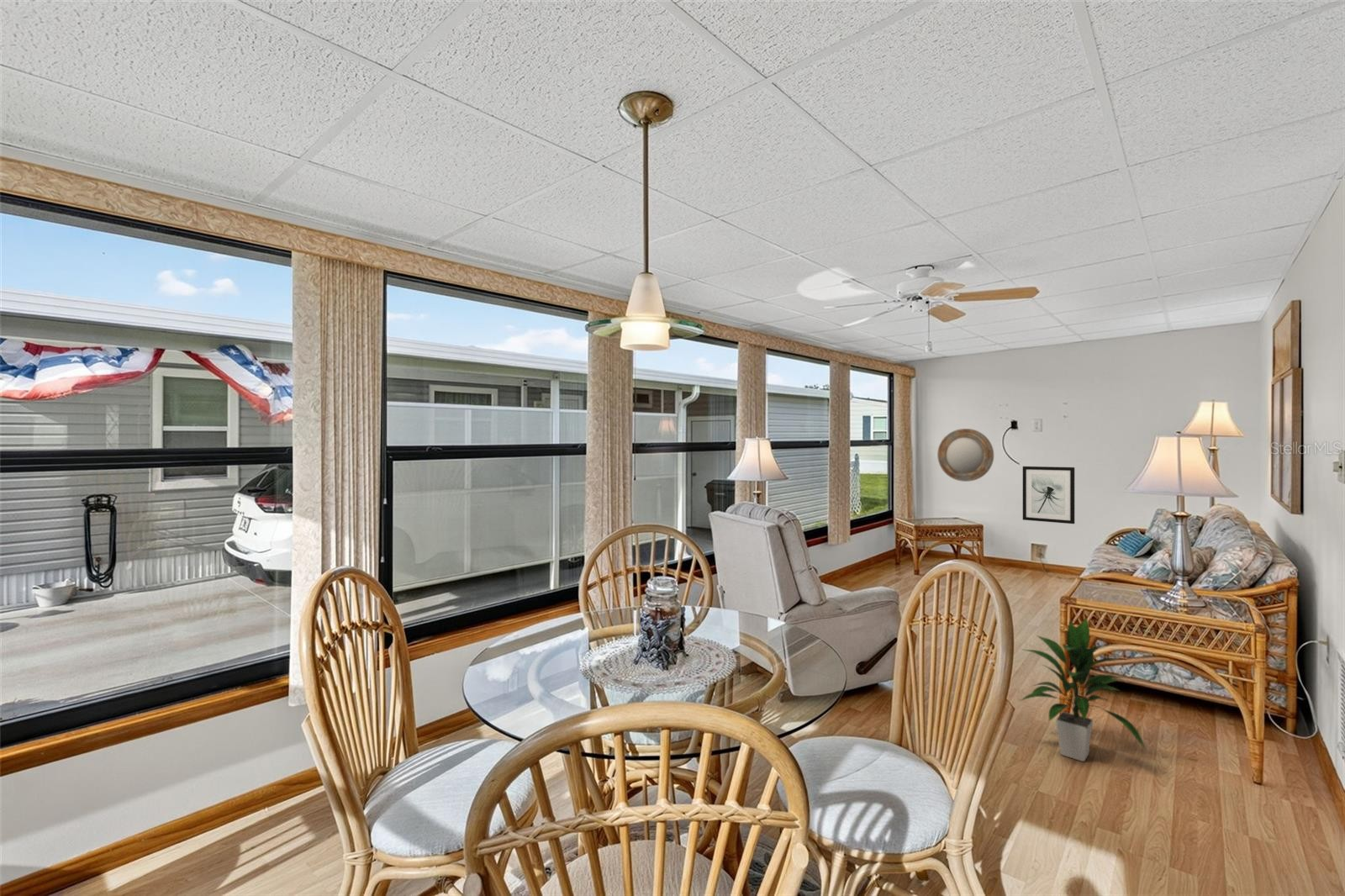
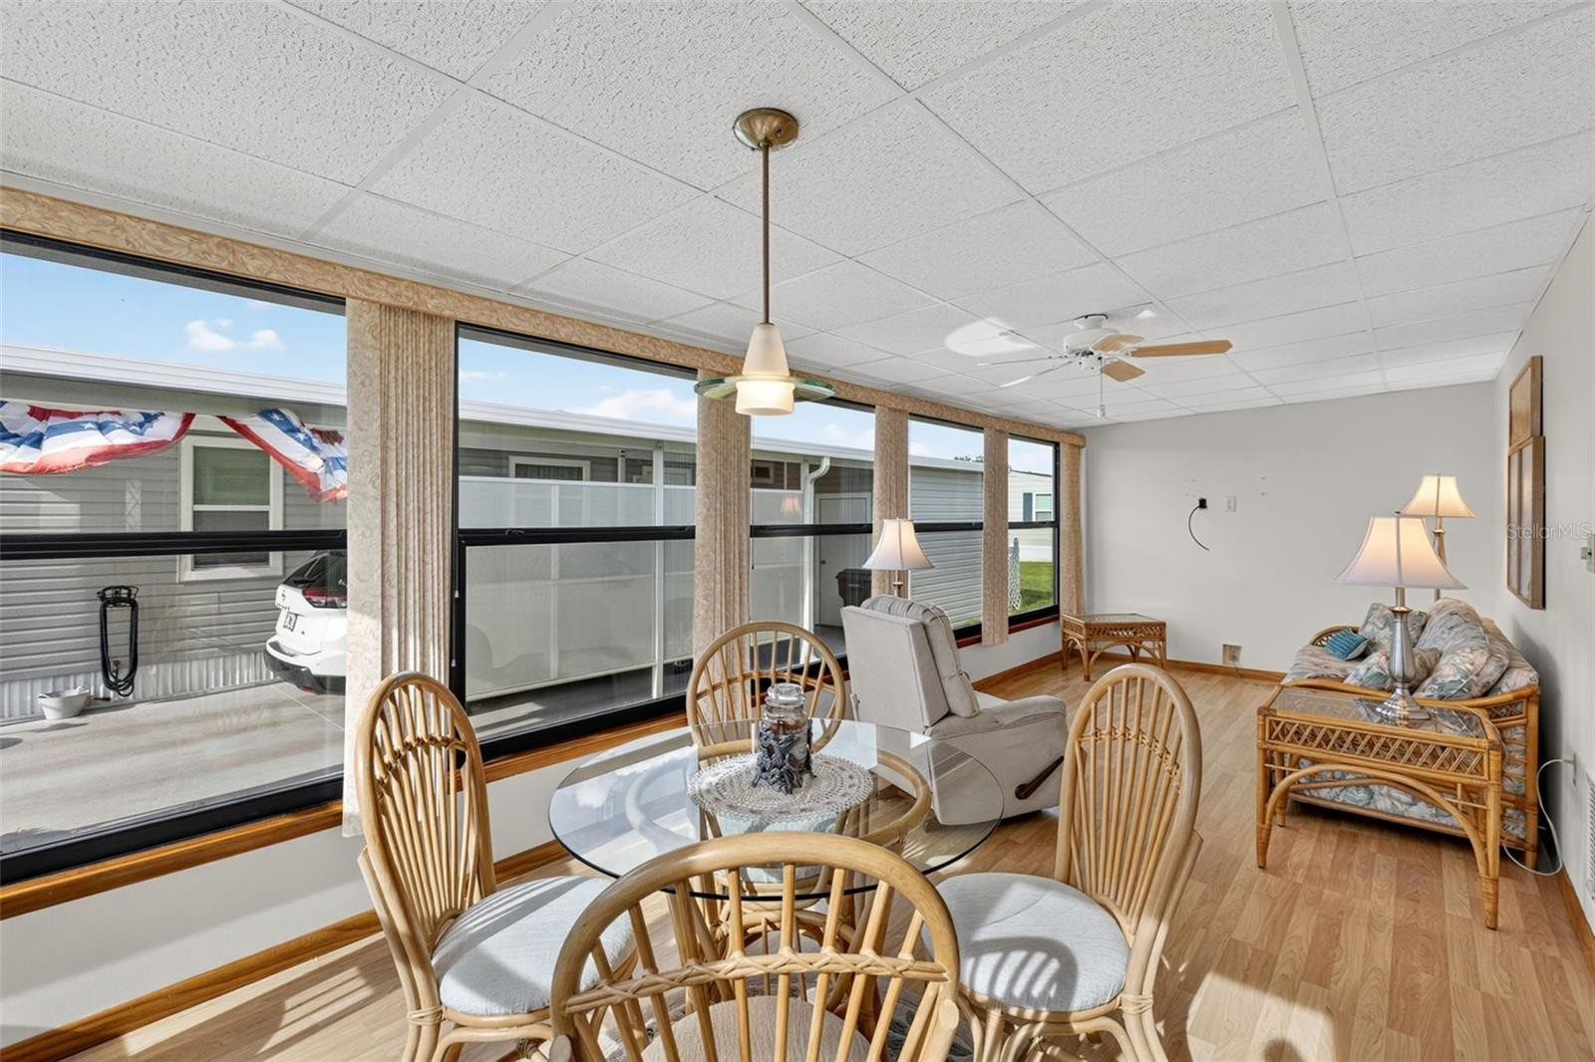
- wall art (1047, 494)
- indoor plant (1079, 690)
- home mirror (964, 455)
